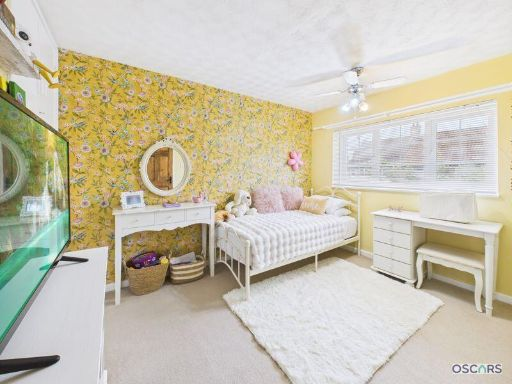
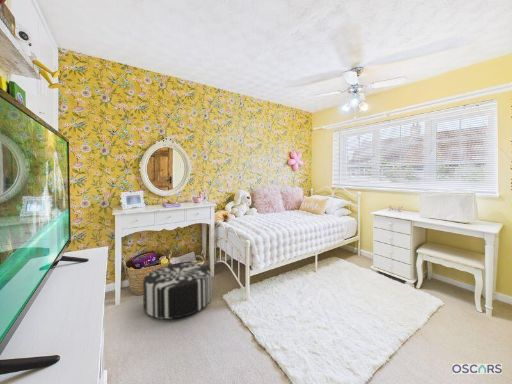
+ pouf (178, 287)
